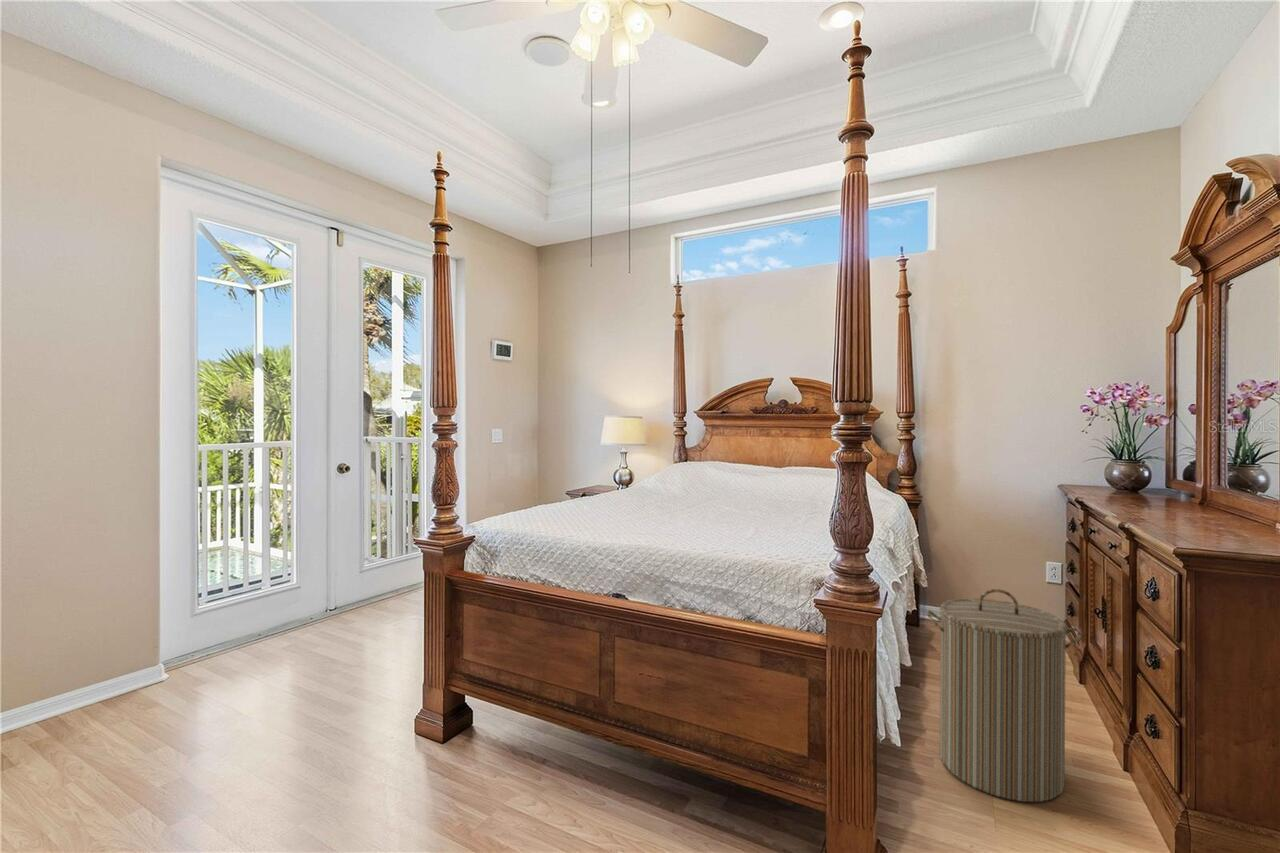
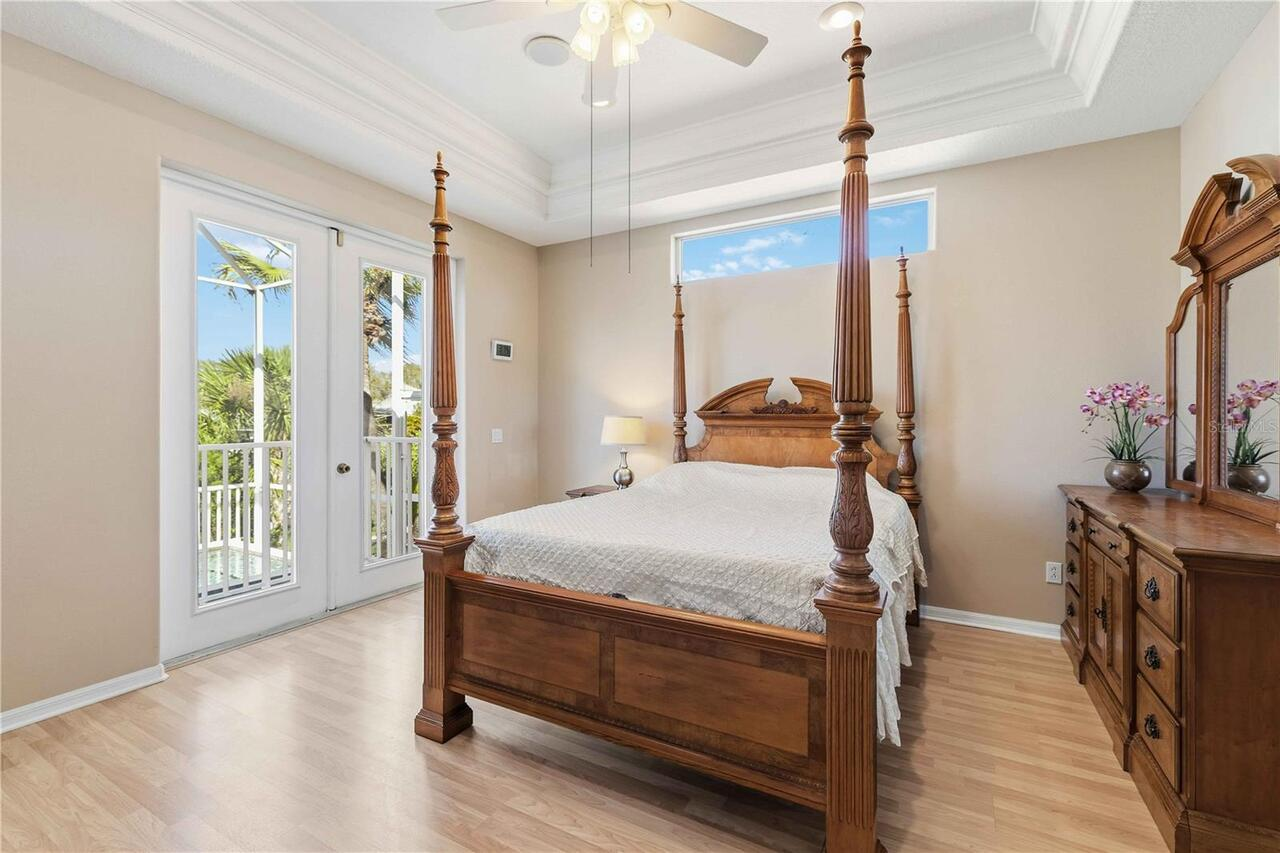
- laundry hamper (1000, 679)
